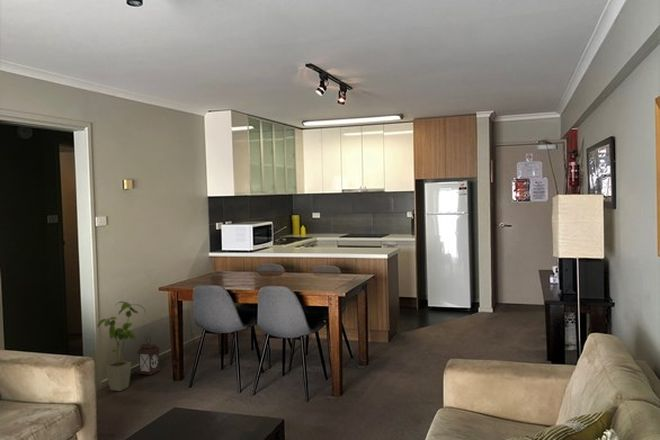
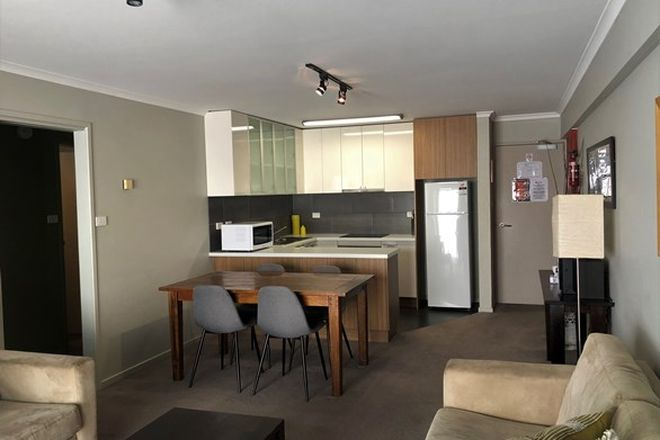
- house plant (123, 344)
- lantern (148, 354)
